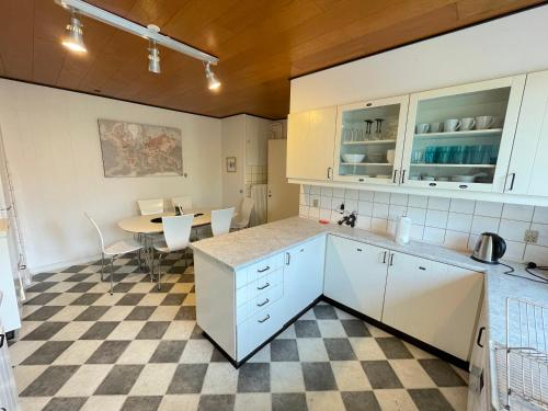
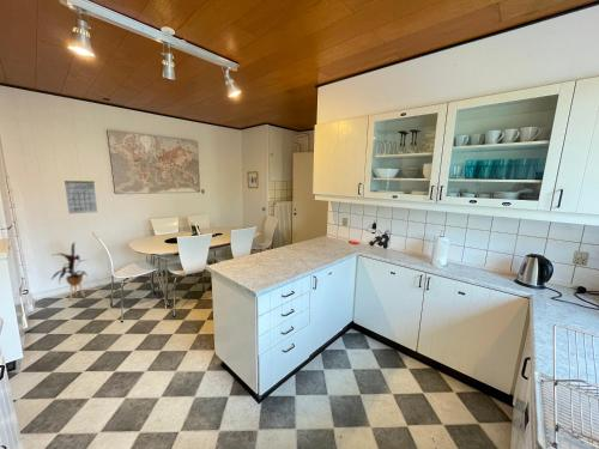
+ calendar (80, 193)
+ house plant (69, 271)
